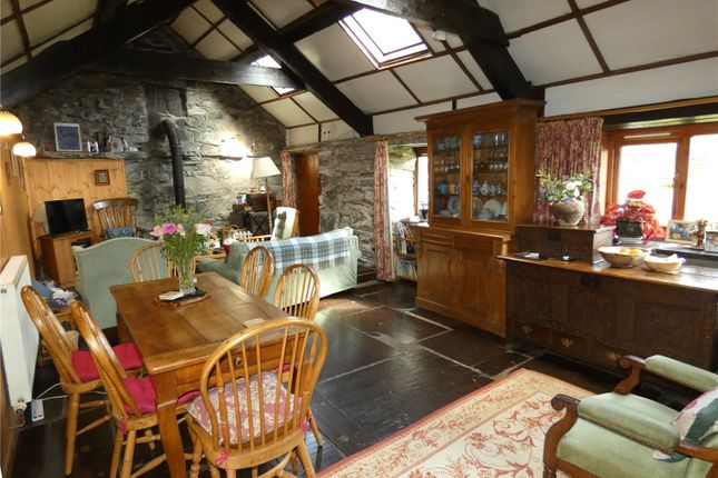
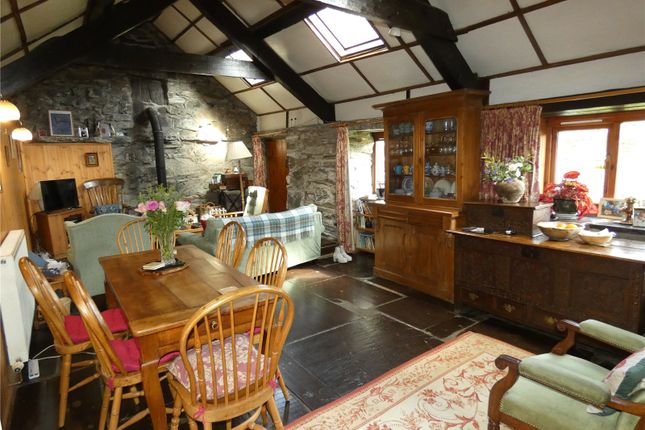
+ boots (342, 253)
